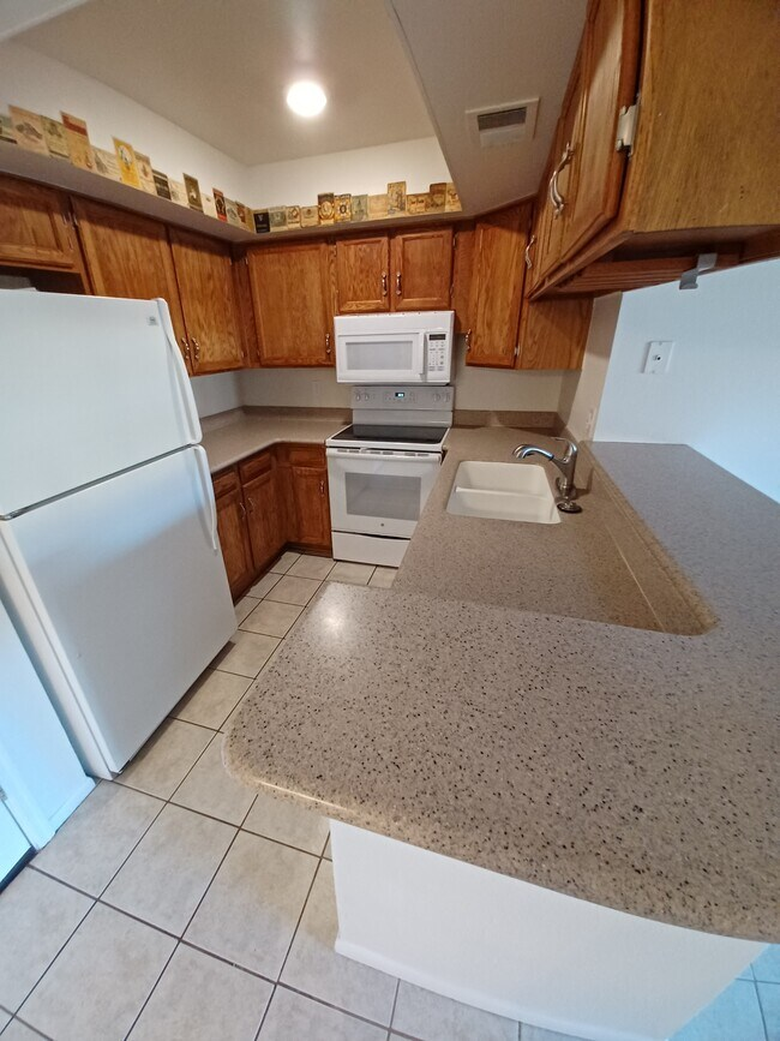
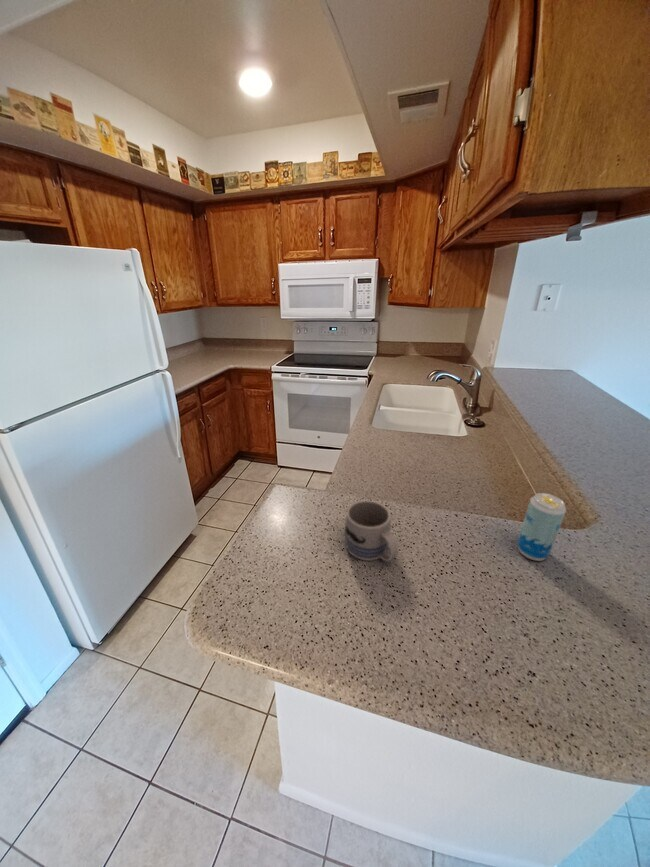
+ beverage can (540, 527)
+ mug (372, 533)
